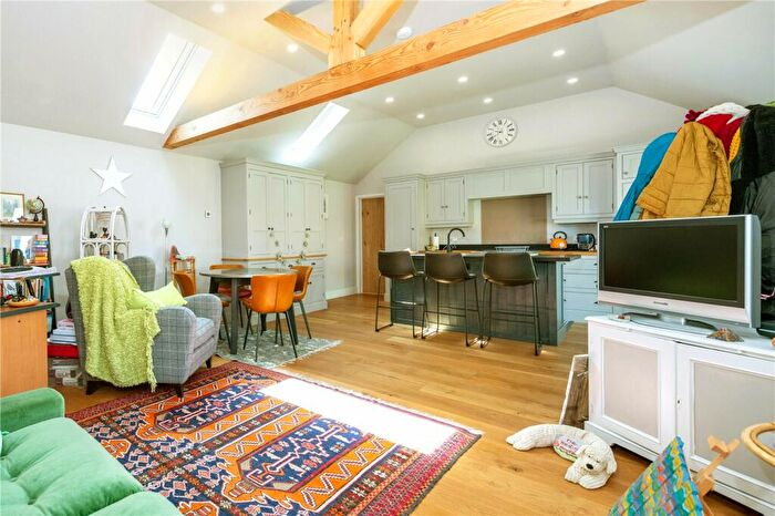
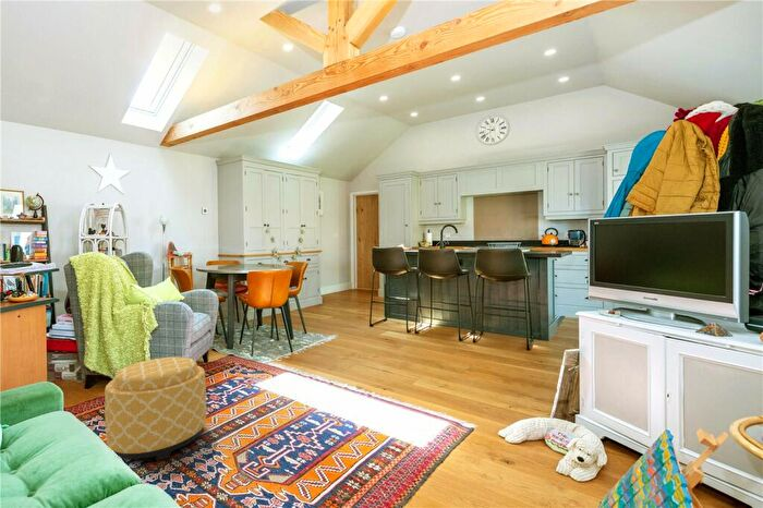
+ ottoman (158, 402)
